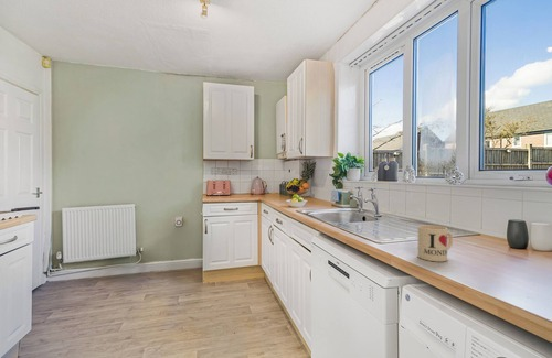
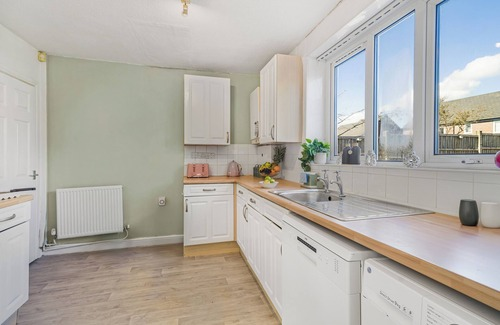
- mug (436, 241)
